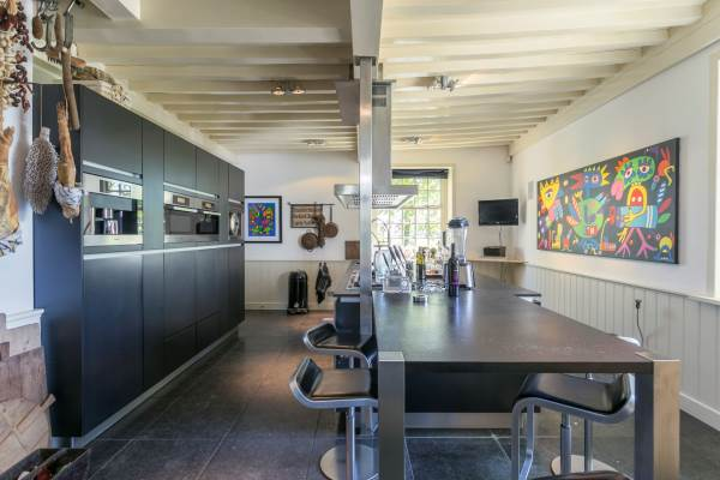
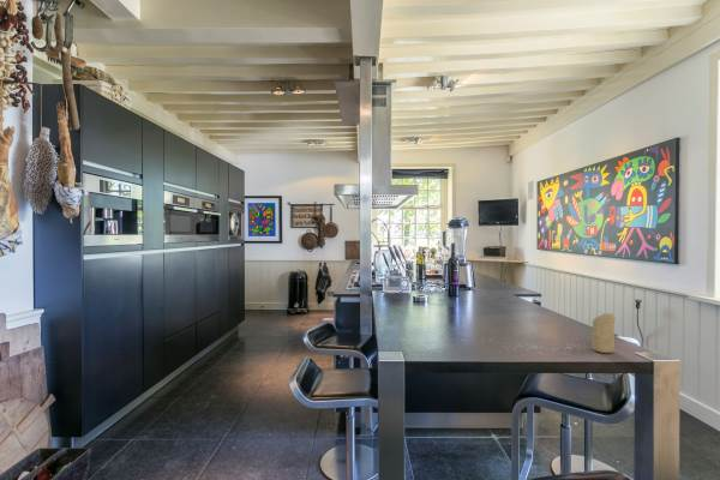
+ candle (602, 331)
